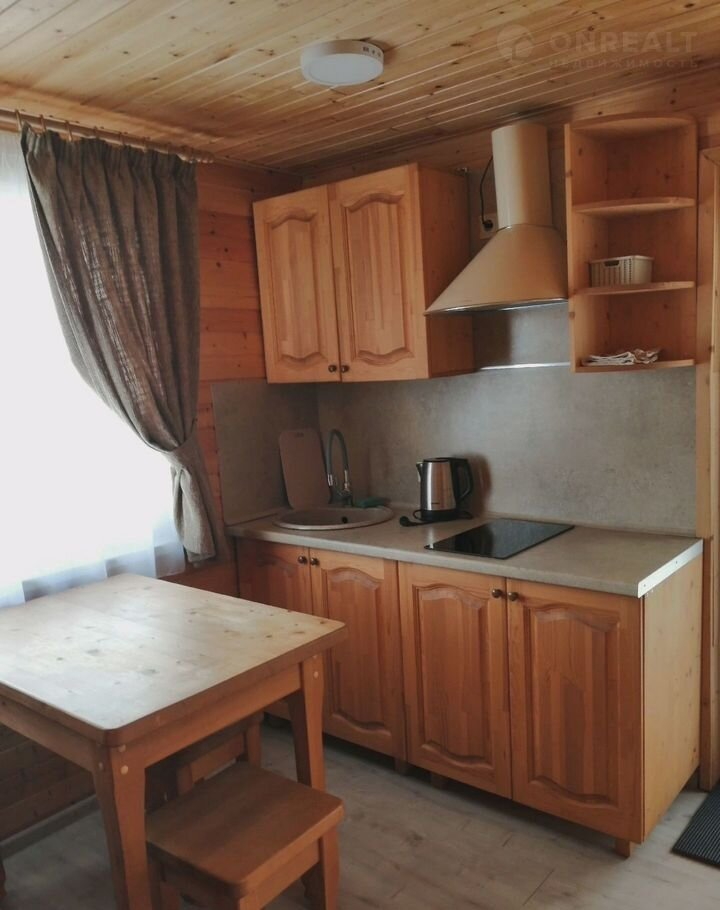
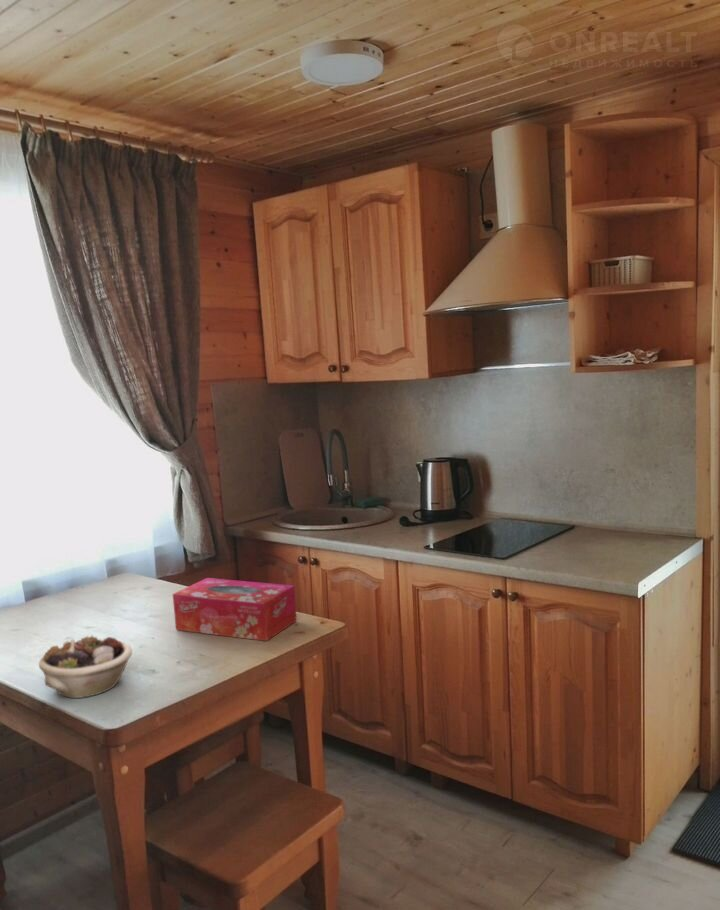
+ tissue box (234, 607)
+ succulent planter (86, 663)
